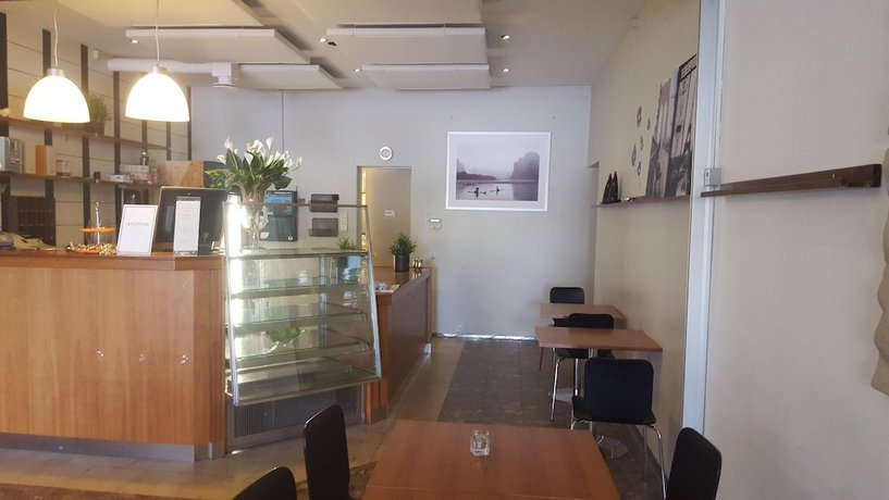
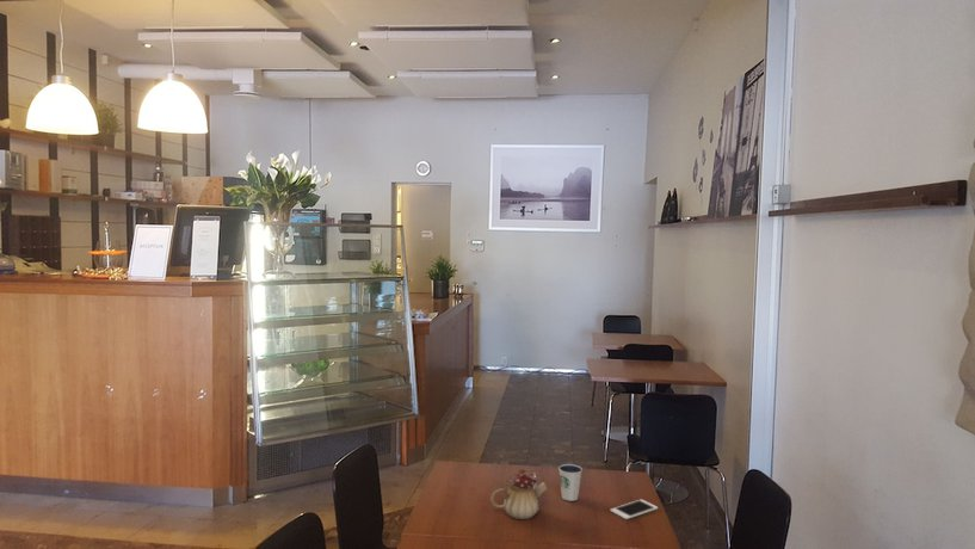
+ cell phone (634, 508)
+ teapot (518, 491)
+ dixie cup (569, 482)
